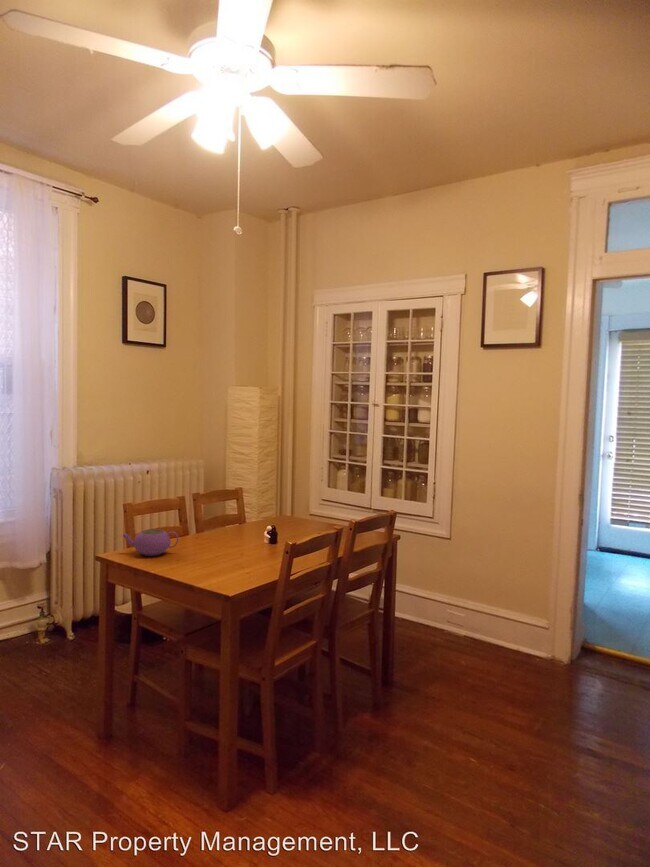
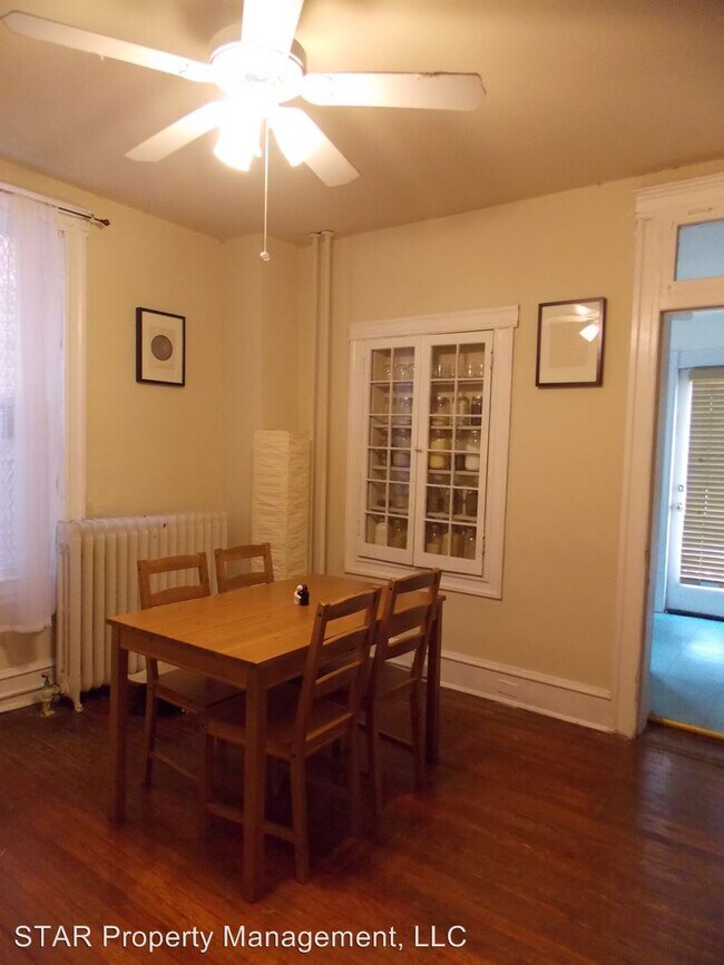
- teapot (150, 542)
